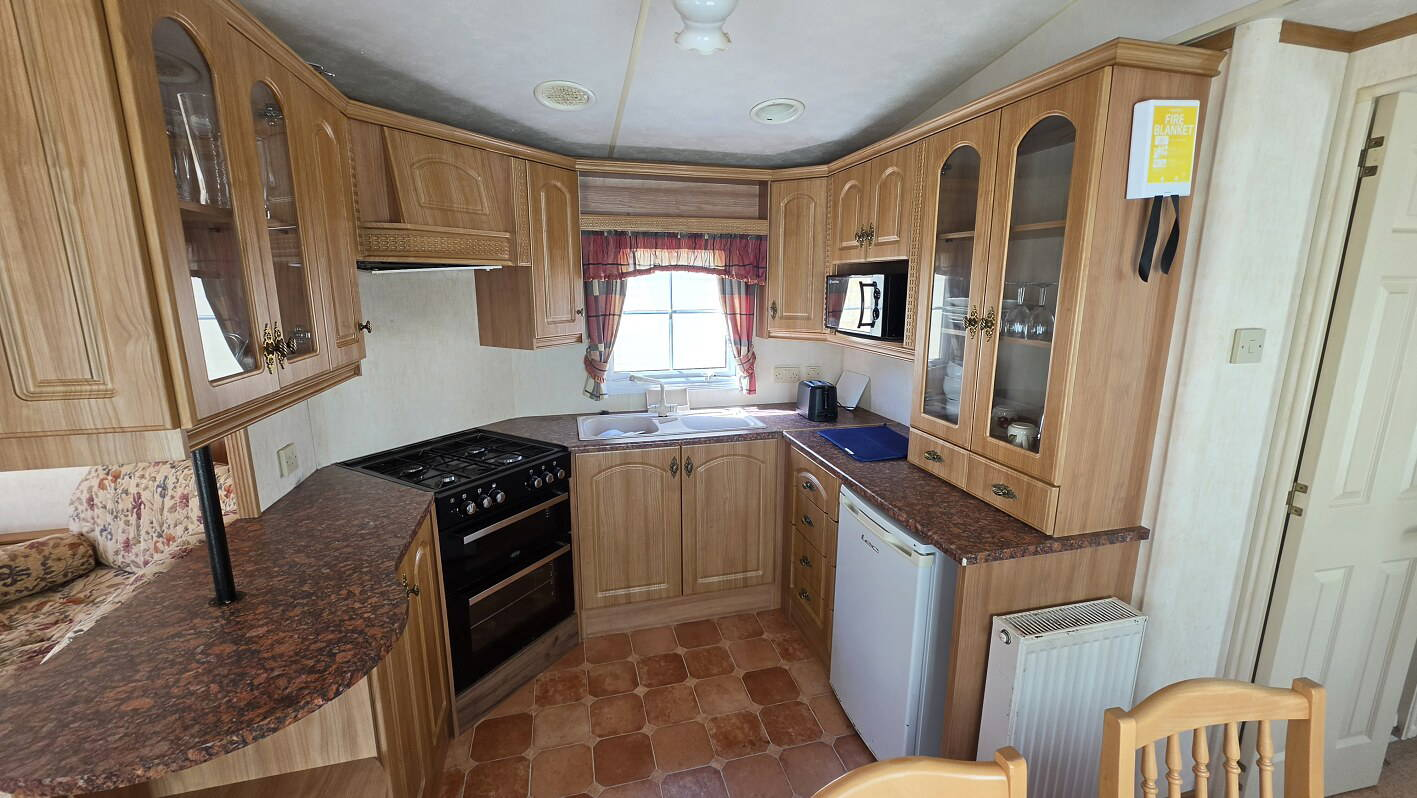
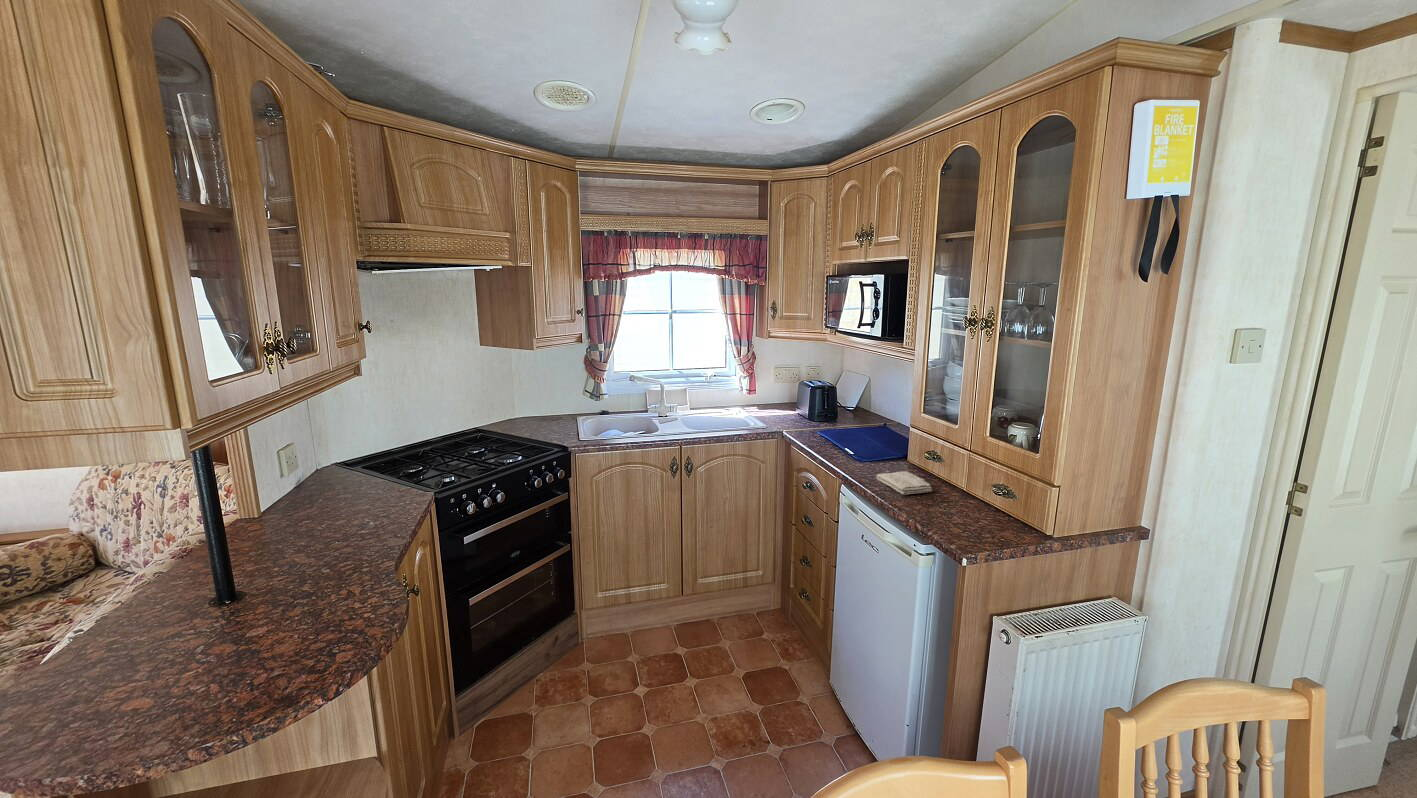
+ washcloth (903, 481)
